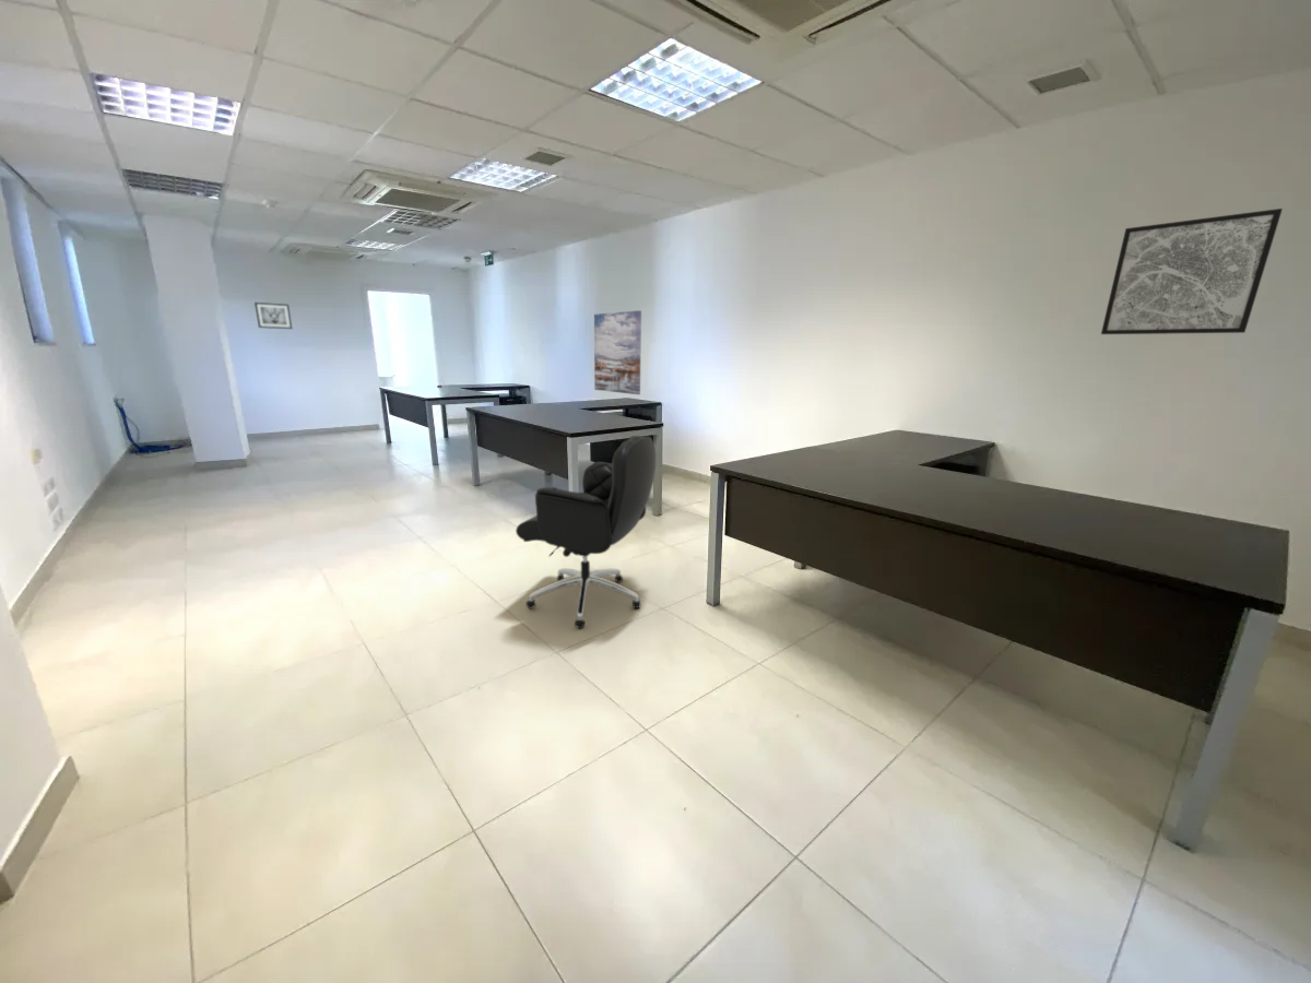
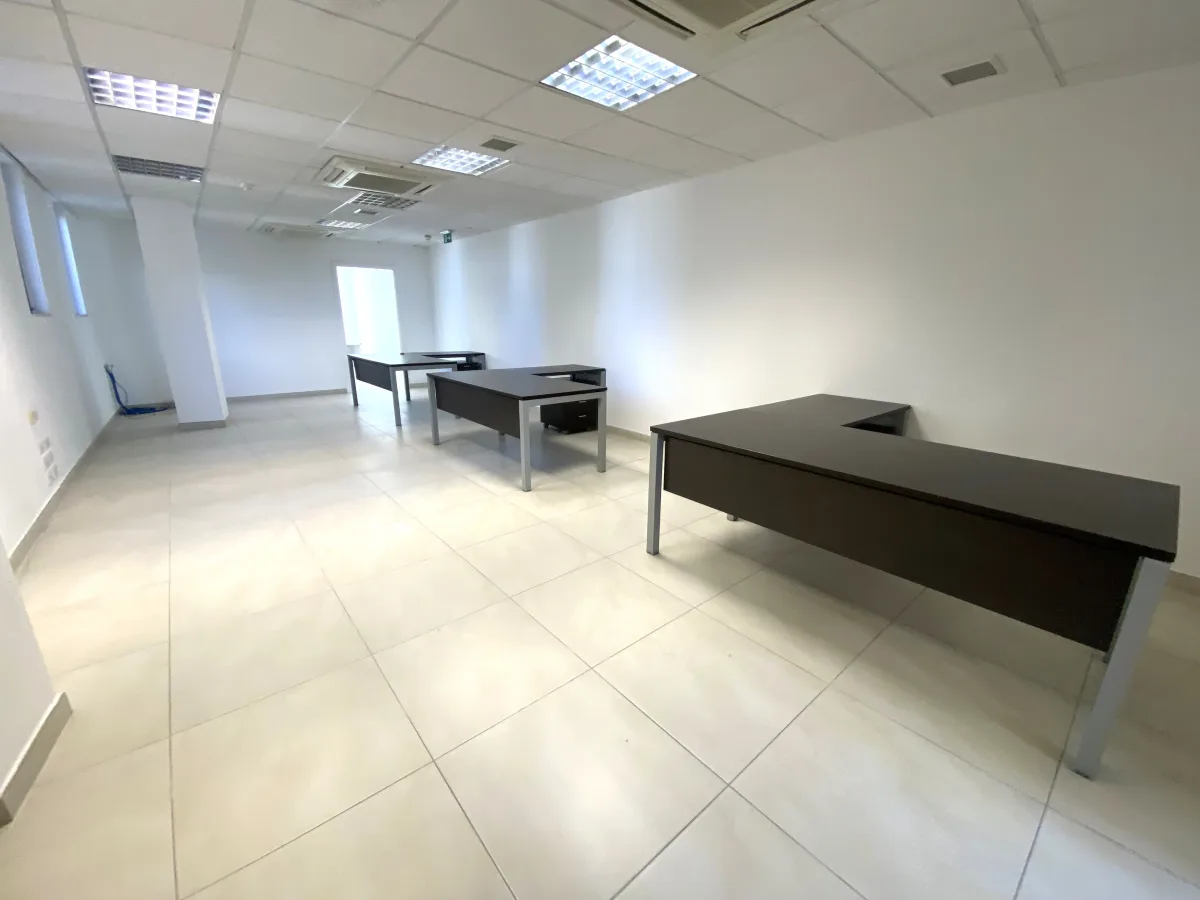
- wall art (1182, 277)
- wall art (273, 316)
- wall art (616, 353)
- office chair (591, 520)
